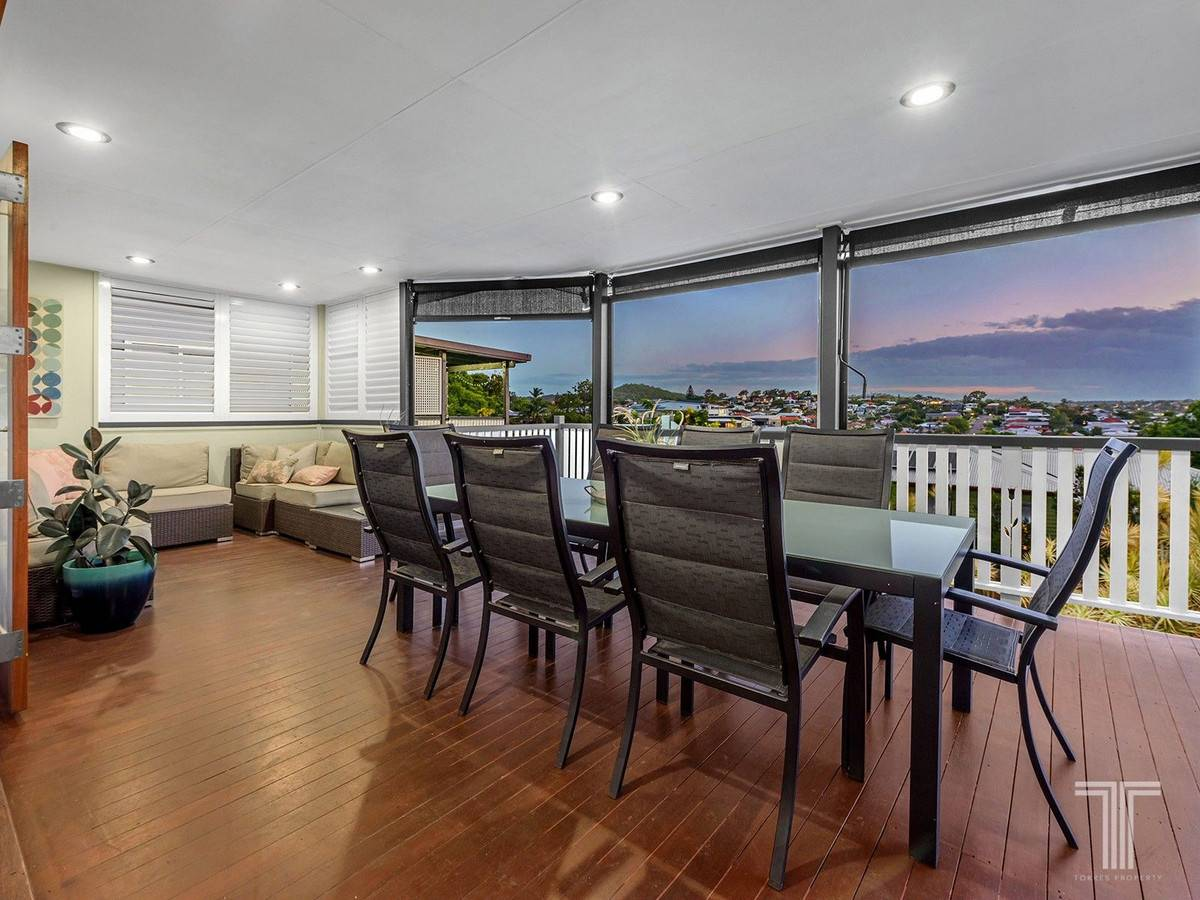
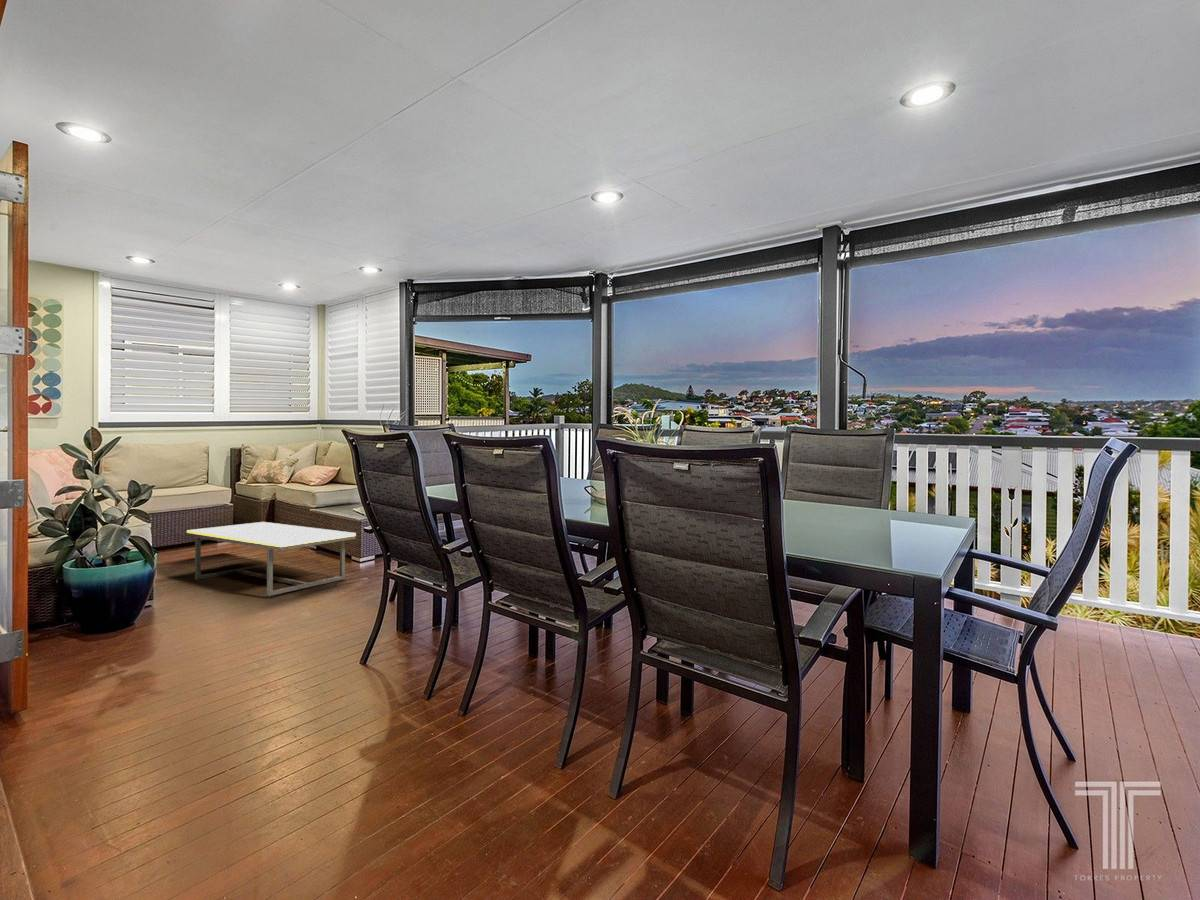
+ coffee table (270, 555)
